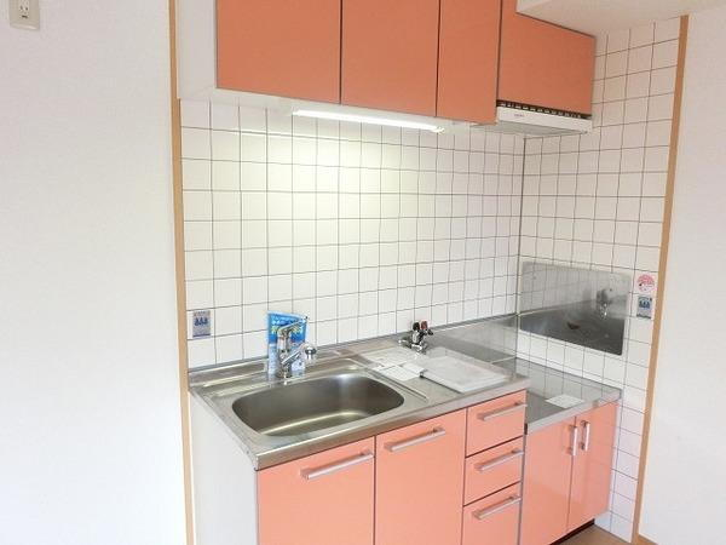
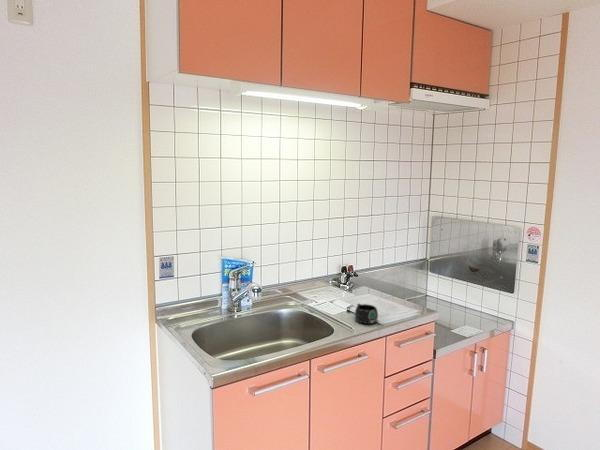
+ mug (364, 313)
